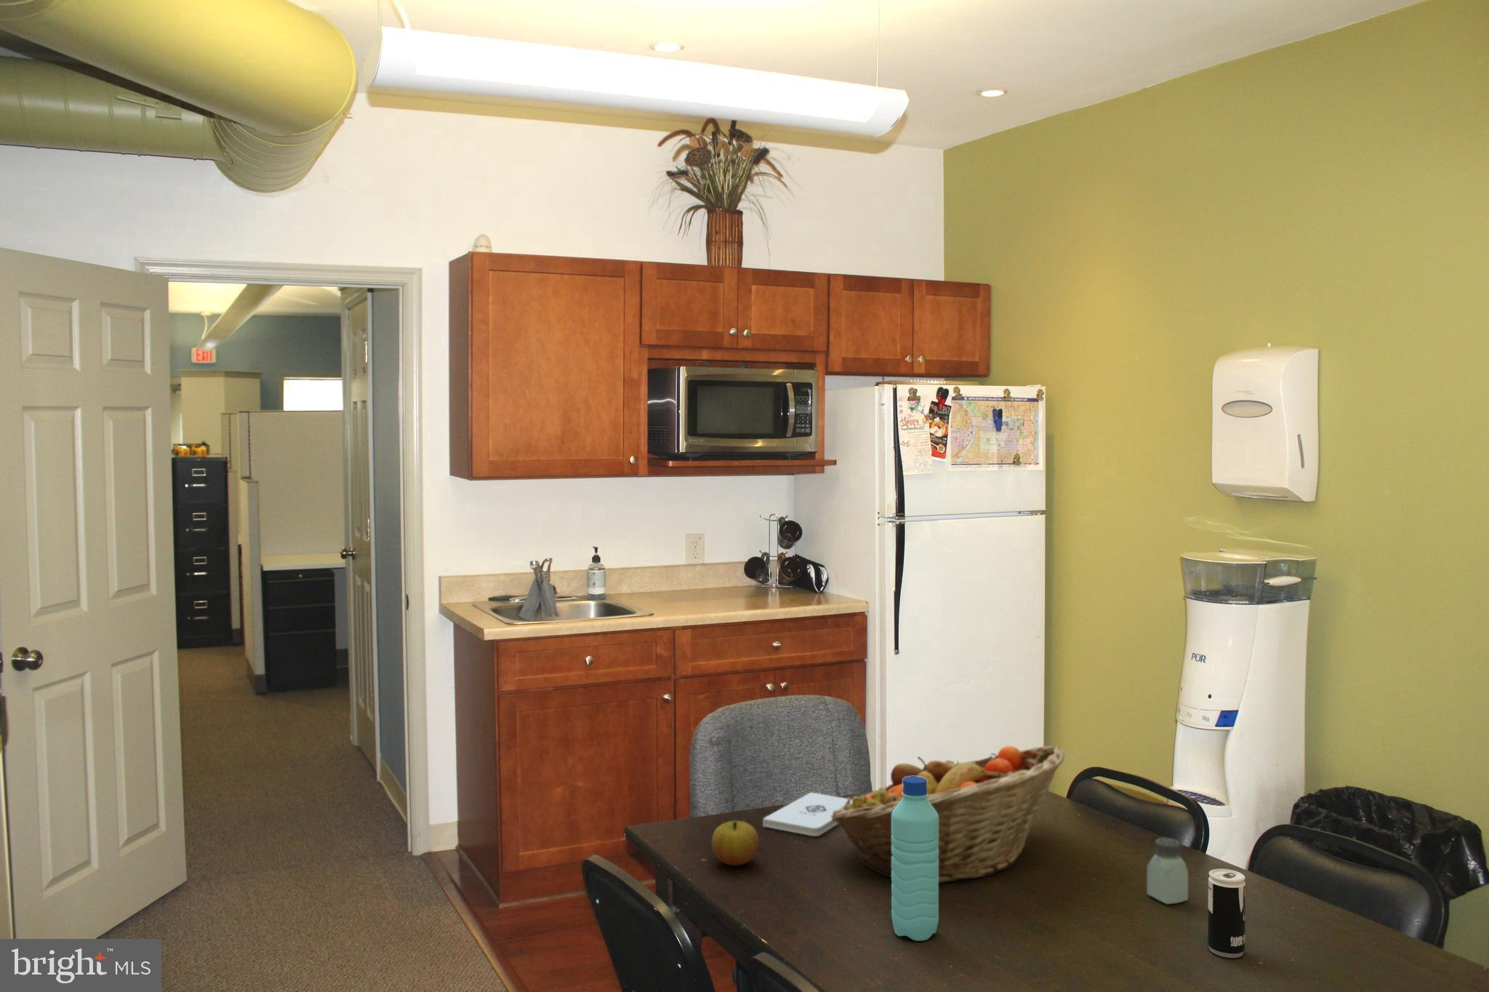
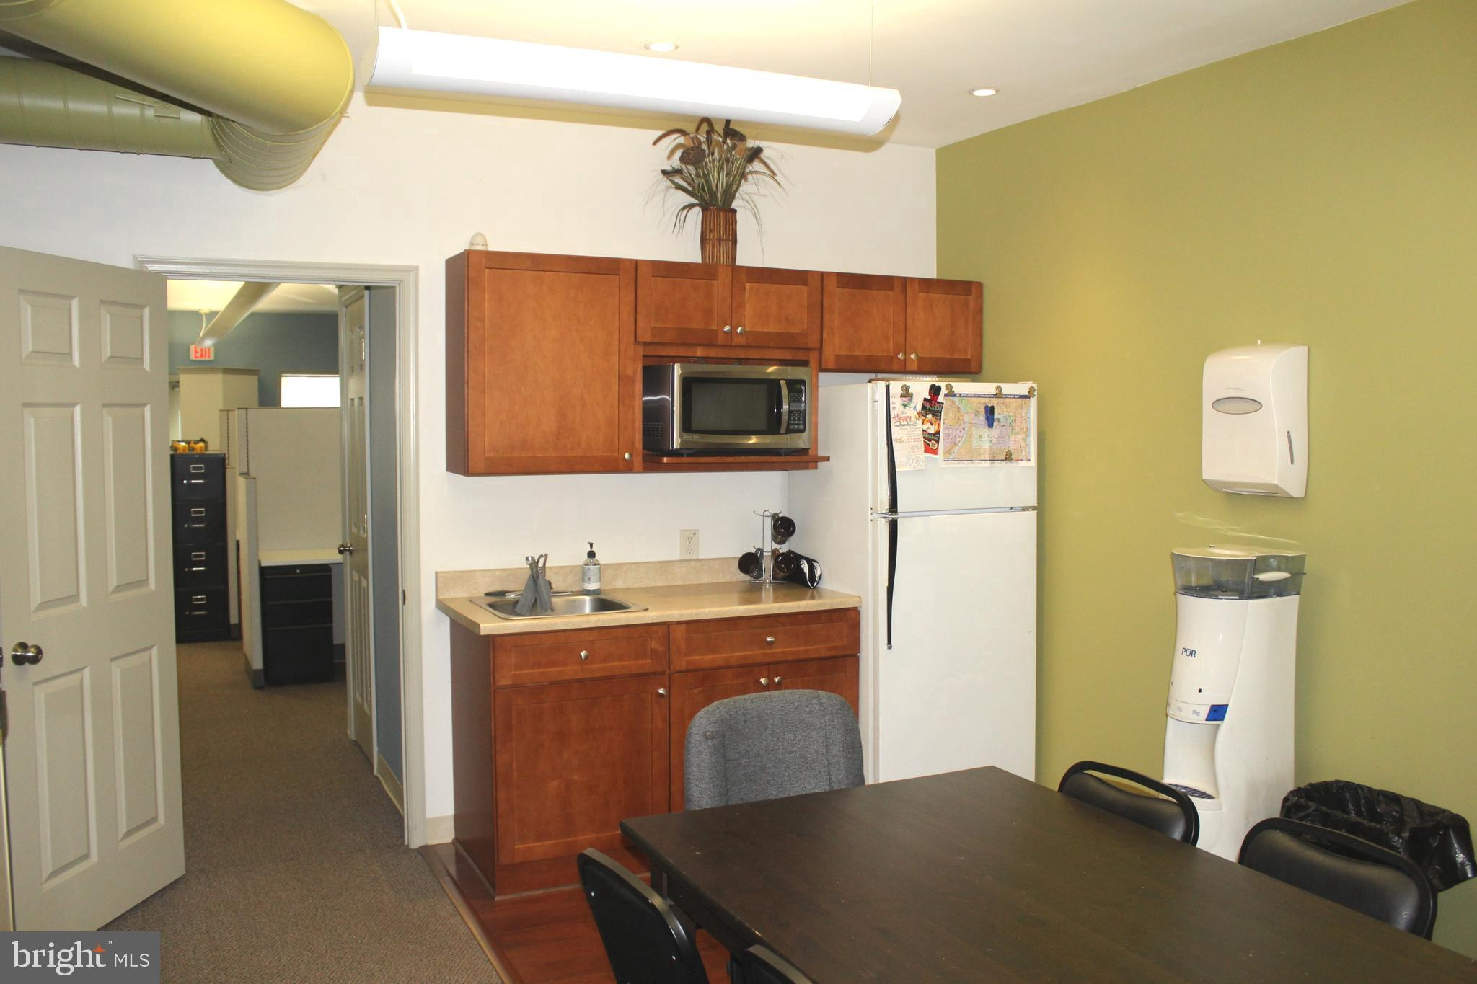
- notepad (814, 814)
- saltshaker (1167, 869)
- apple (735, 843)
- fruit basket (950, 802)
- water bottle (914, 856)
- beverage can (1227, 912)
